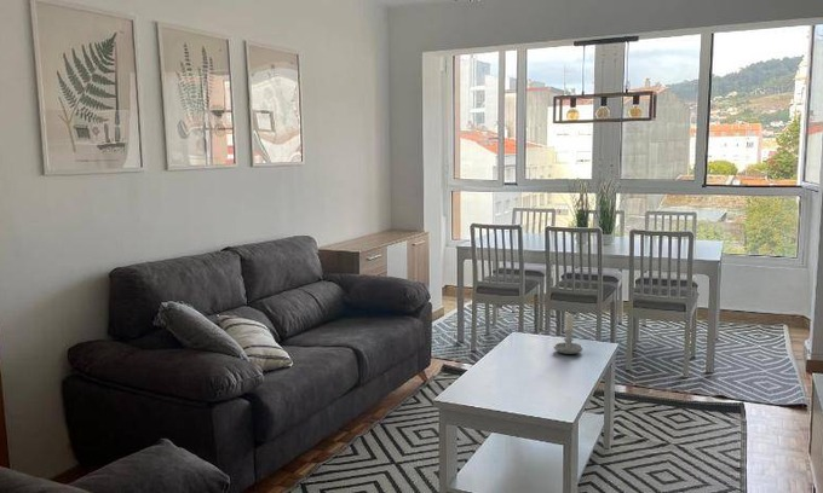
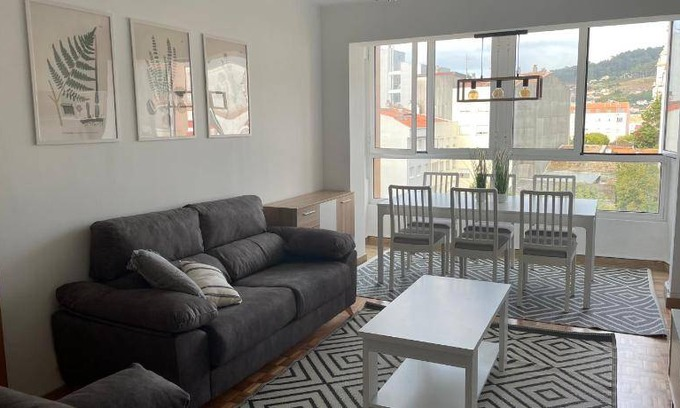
- candle (568, 332)
